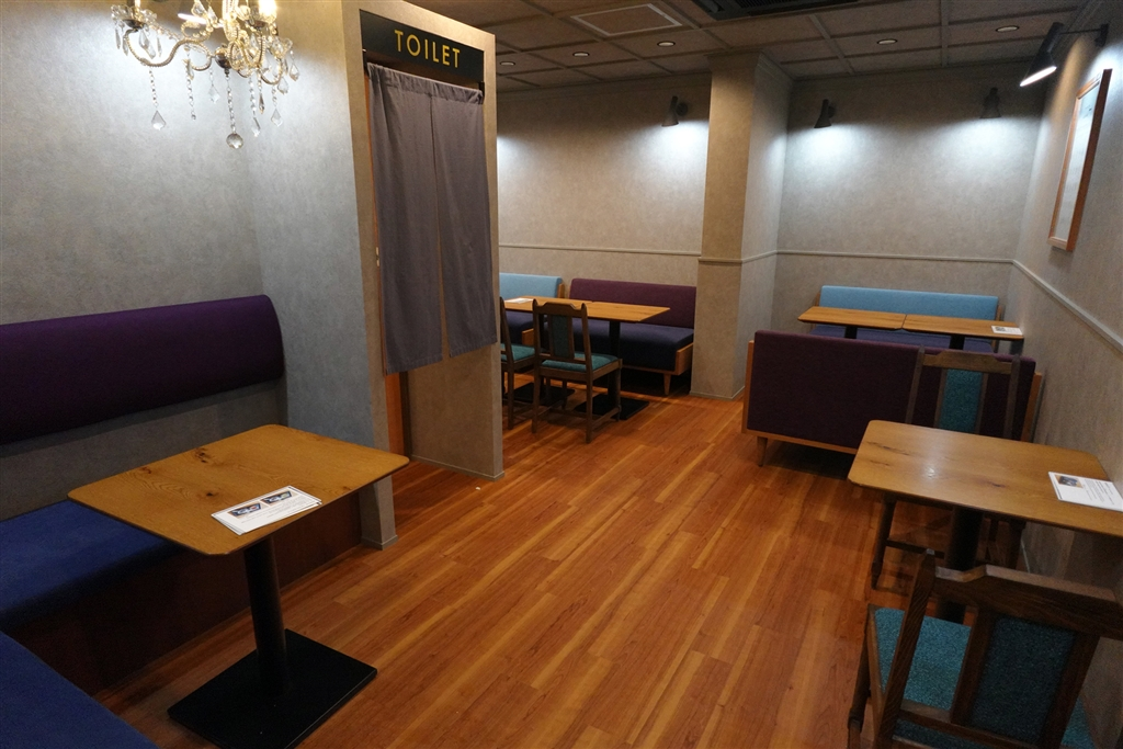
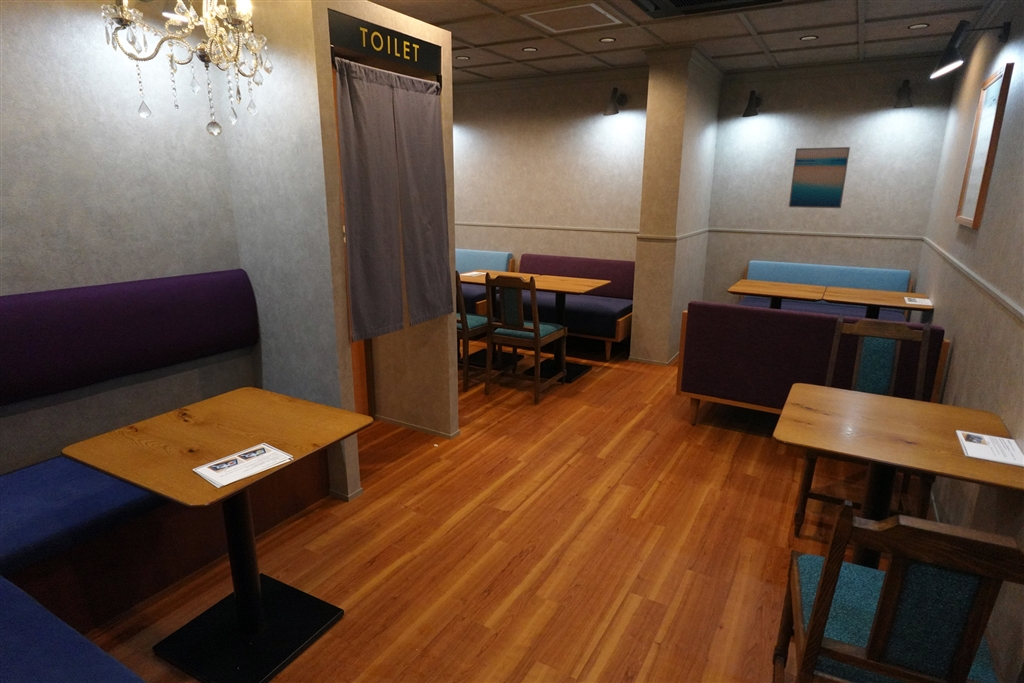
+ wall art (818, 178)
